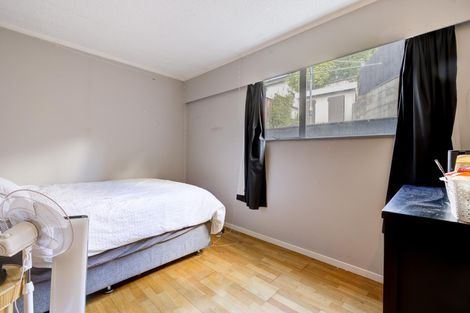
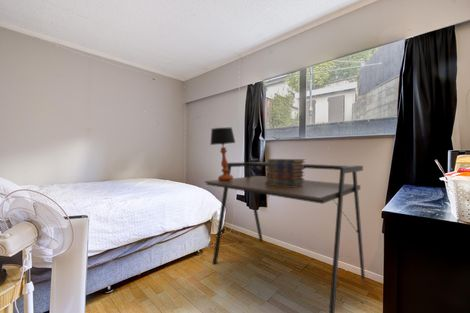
+ table lamp (224, 154)
+ desk (284, 197)
+ book stack (285, 171)
